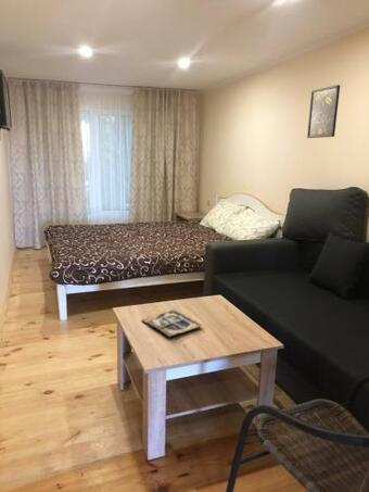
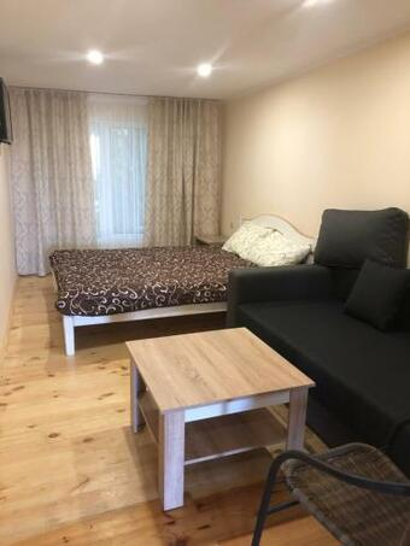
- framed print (322, 113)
- magazine (170, 321)
